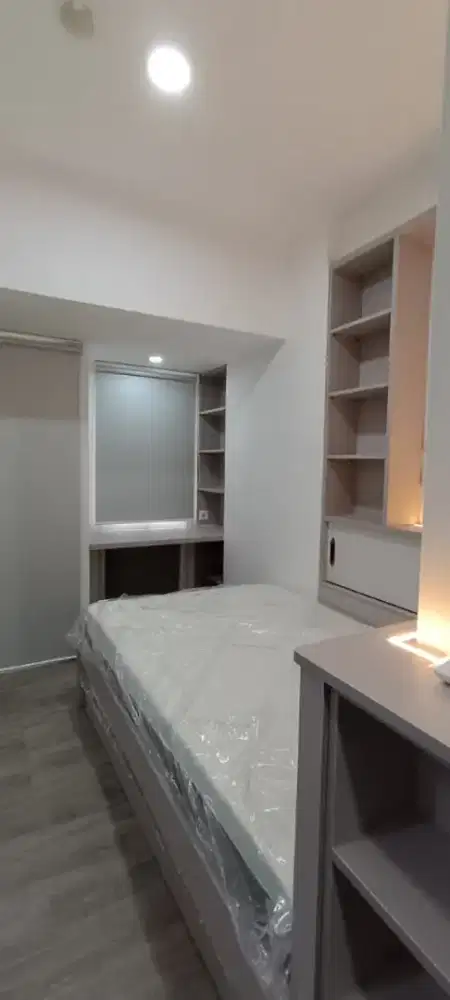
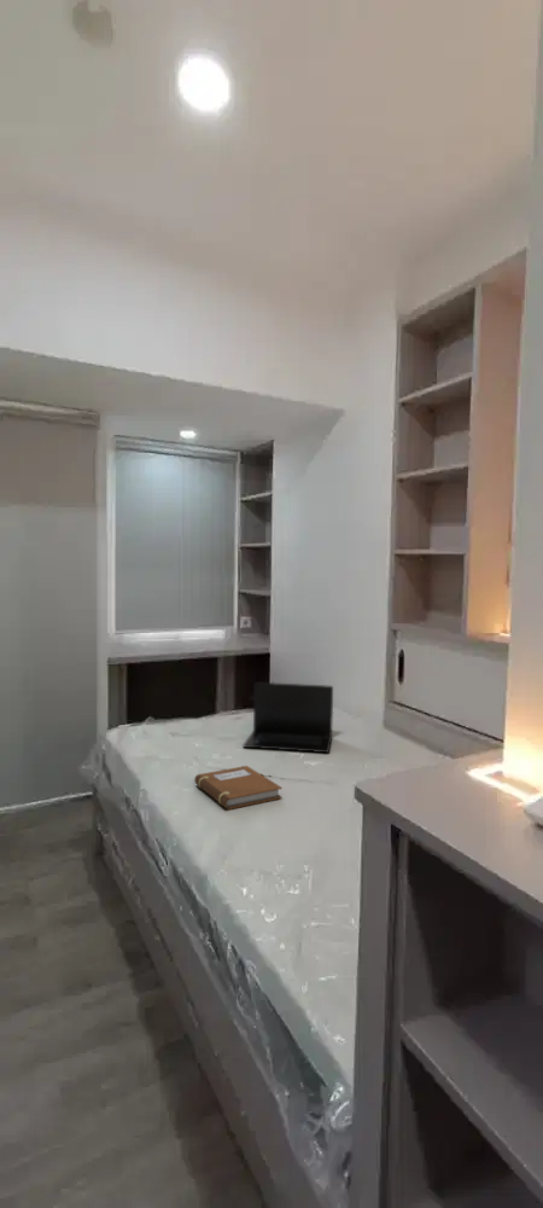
+ laptop (288, 715)
+ notebook (235, 785)
